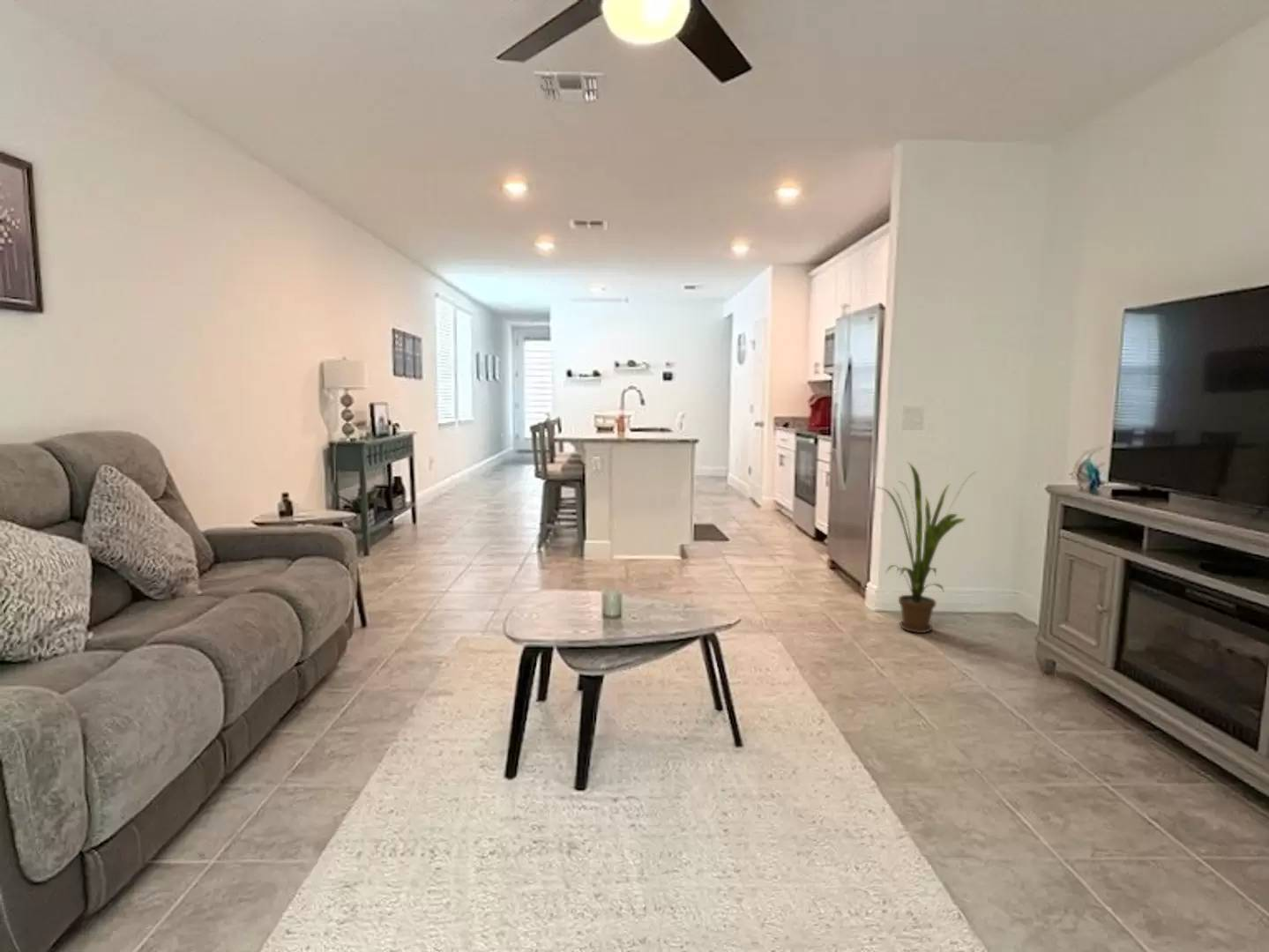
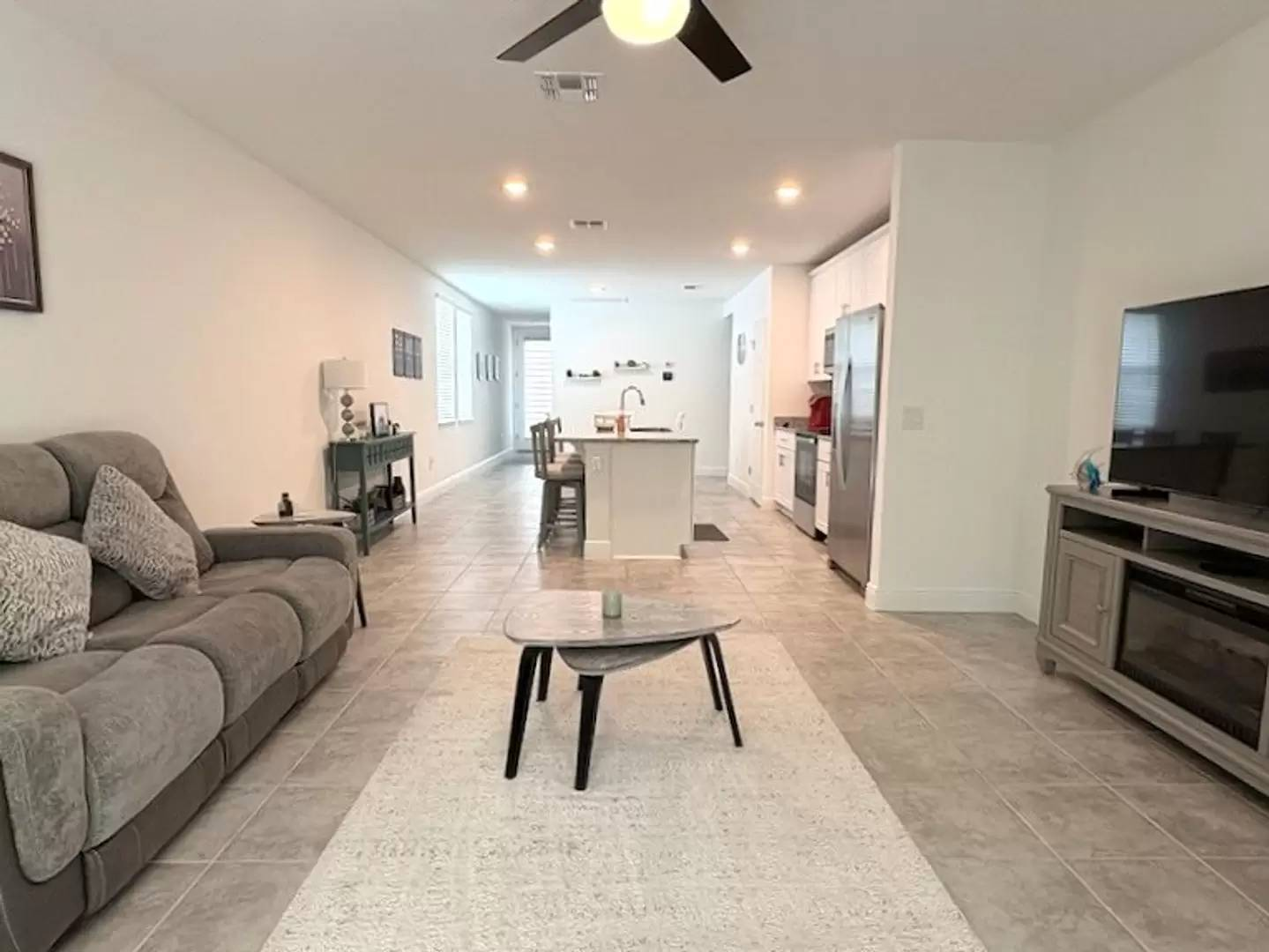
- house plant (912, 547)
